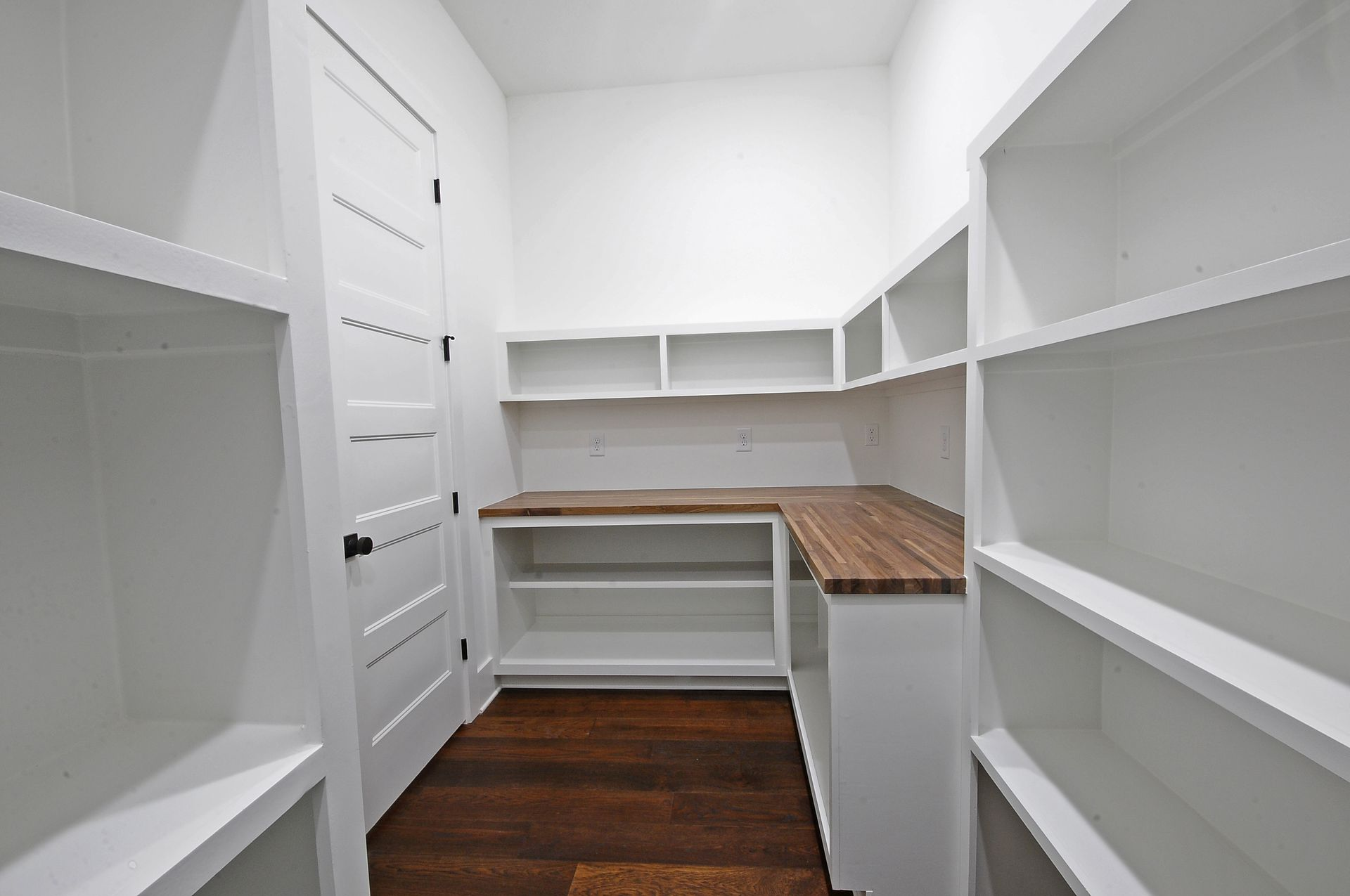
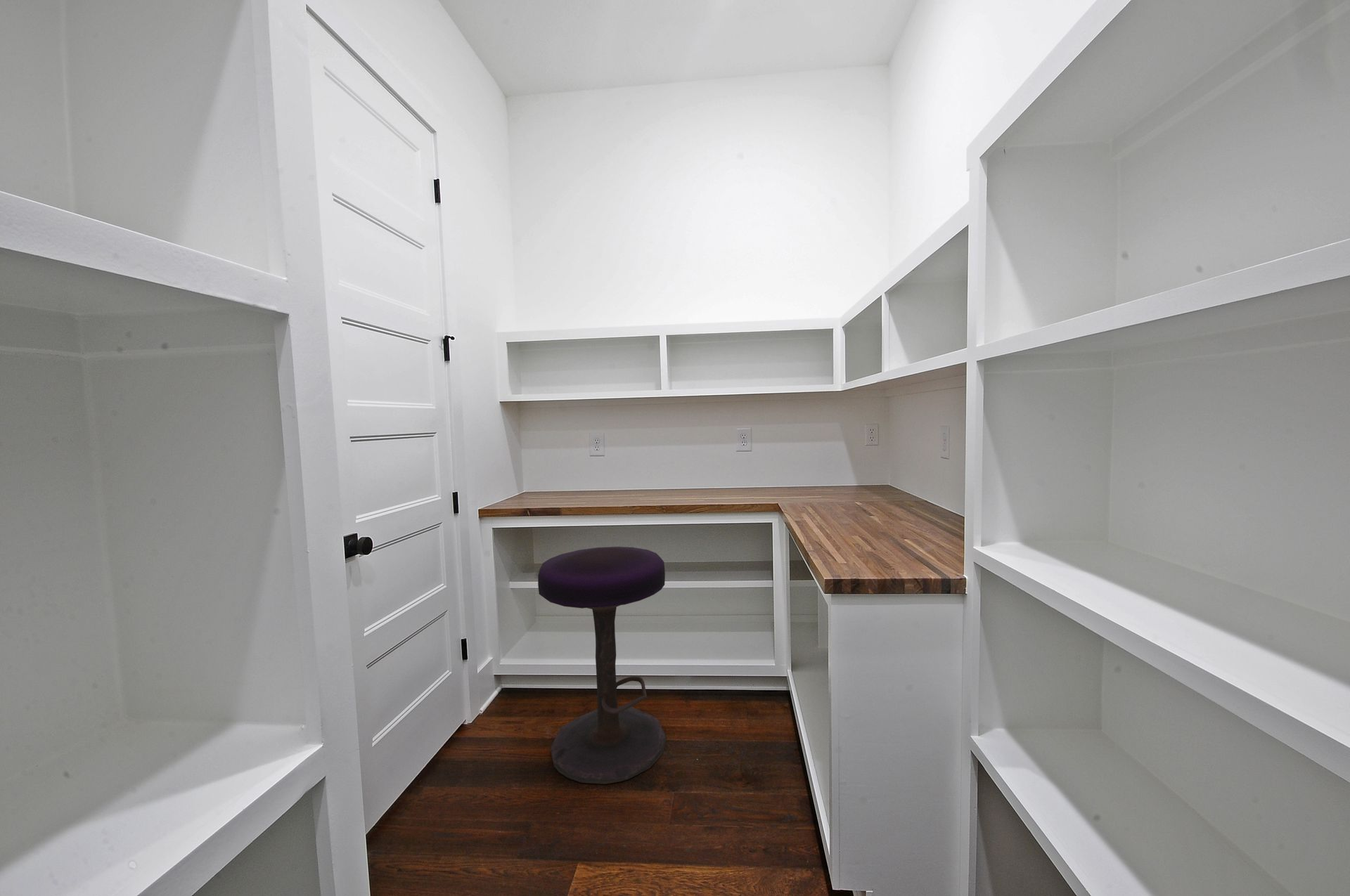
+ stool (605, 649)
